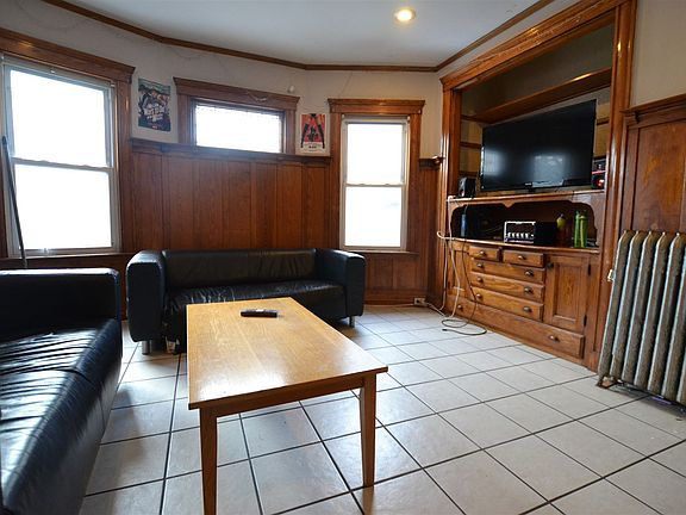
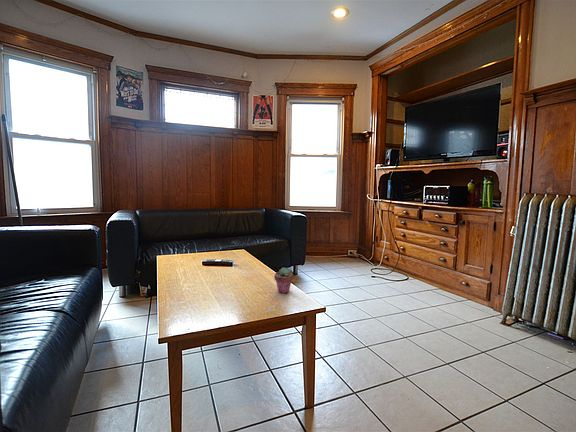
+ potted succulent (283, 279)
